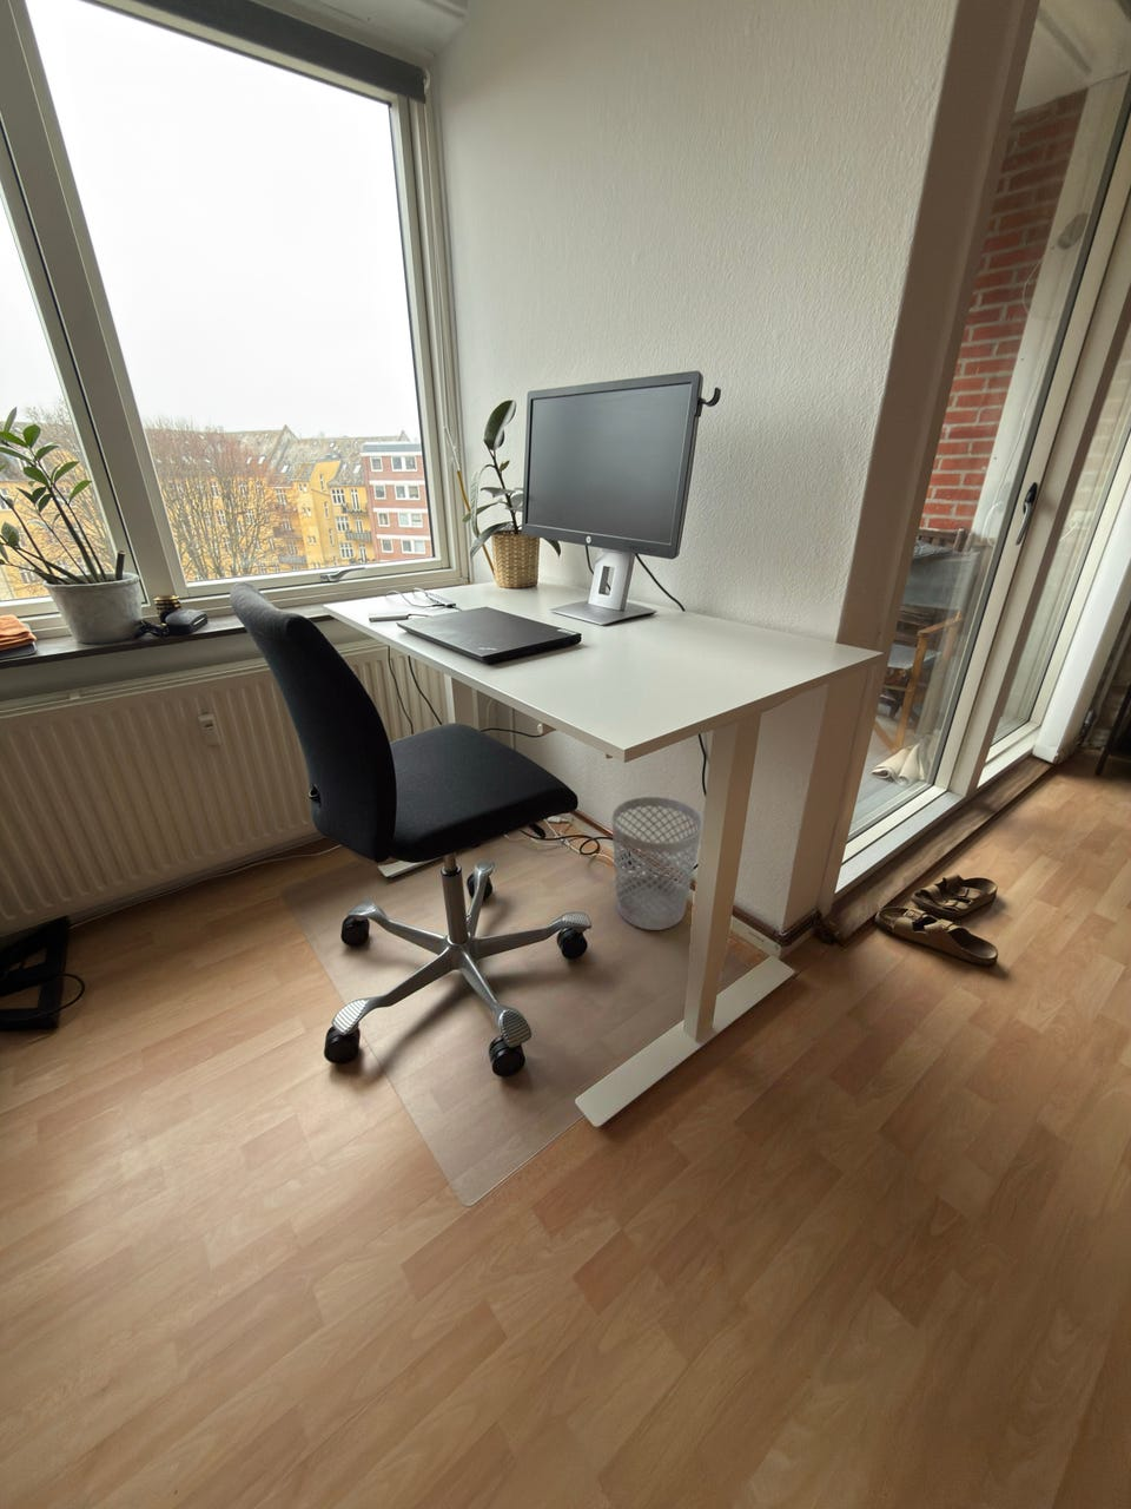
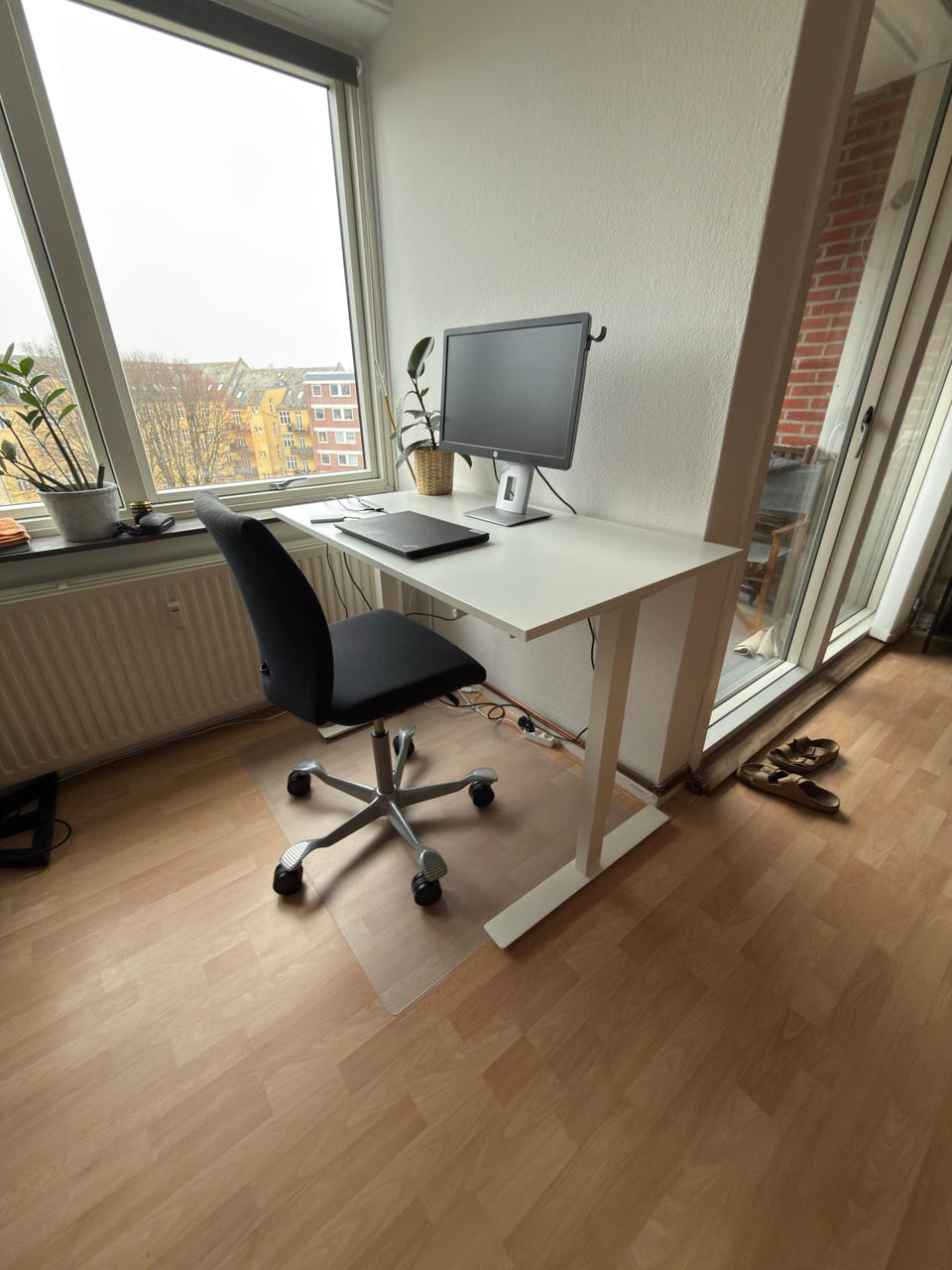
- wastebasket (653, 864)
